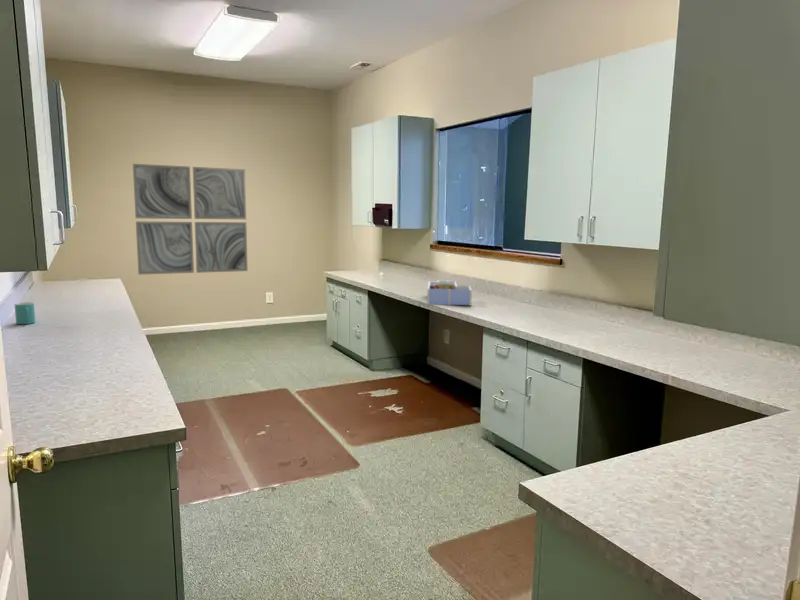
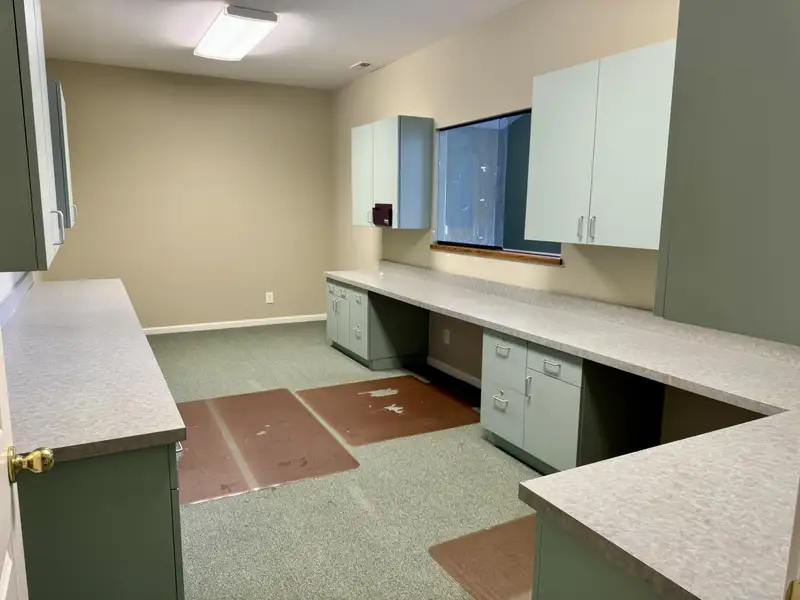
- mug (25, 313)
- desk organizer (448, 292)
- wall art (191, 218)
